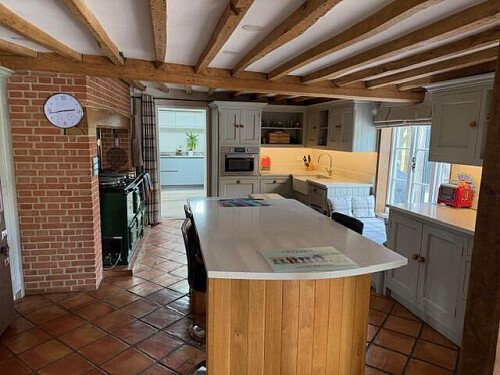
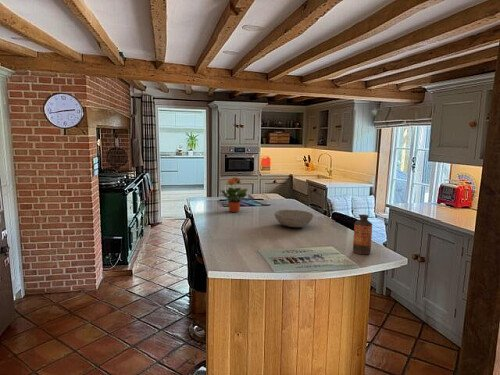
+ bottle (362, 233)
+ potted plant (233, 194)
+ bowl (293, 219)
